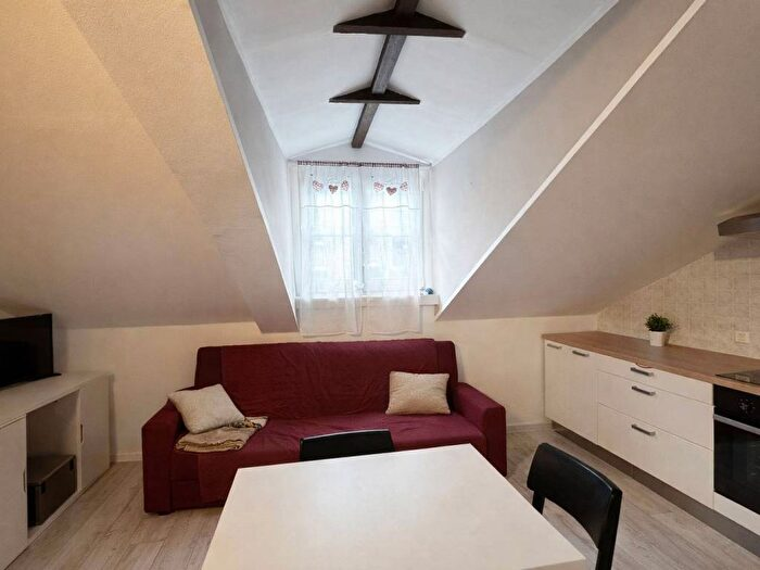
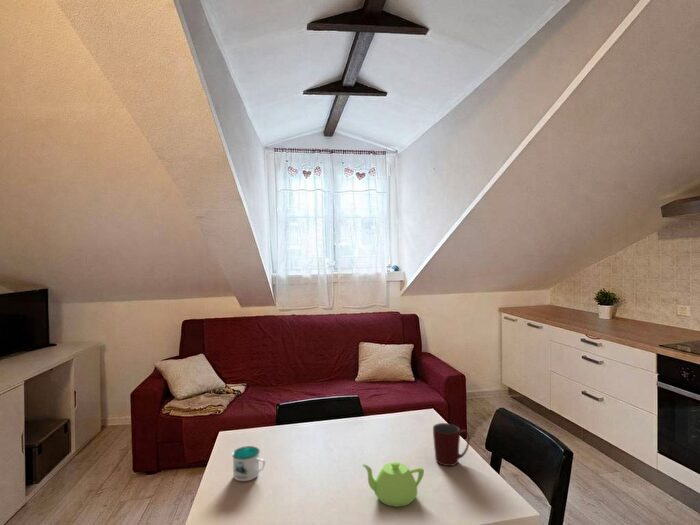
+ mug (249, 464)
+ mug (451, 444)
+ teapot (393, 479)
